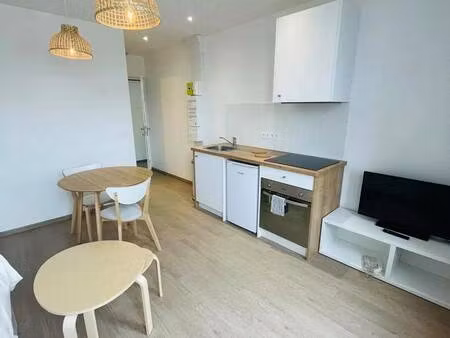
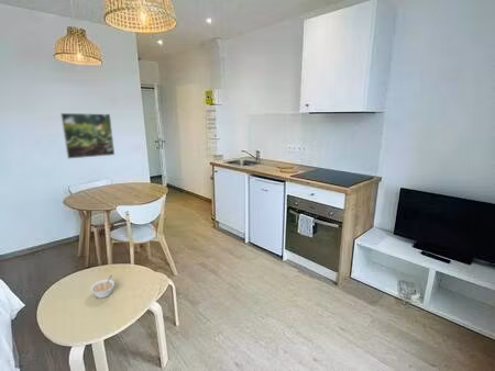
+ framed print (89, 135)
+ legume (102, 288)
